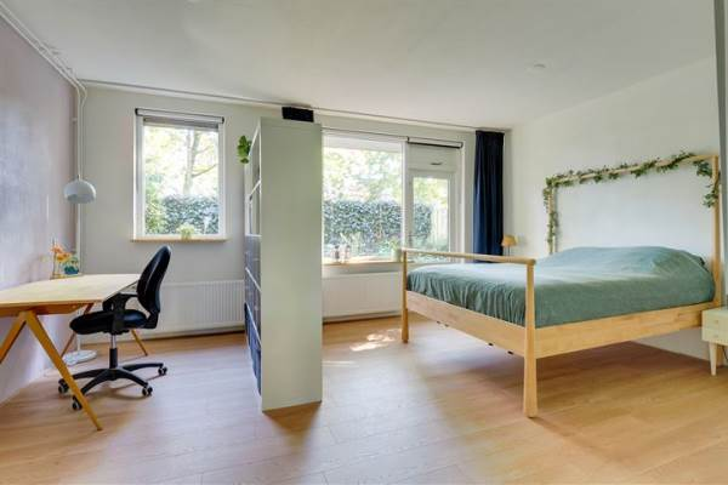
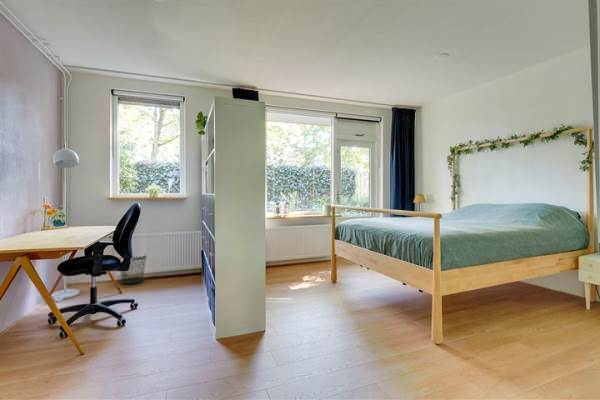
+ wastebasket (132, 268)
